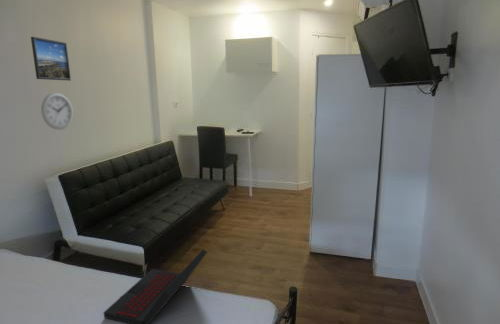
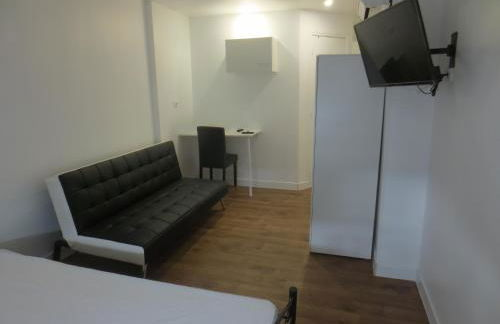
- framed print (52, 60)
- wall clock (58, 111)
- laptop (159, 281)
